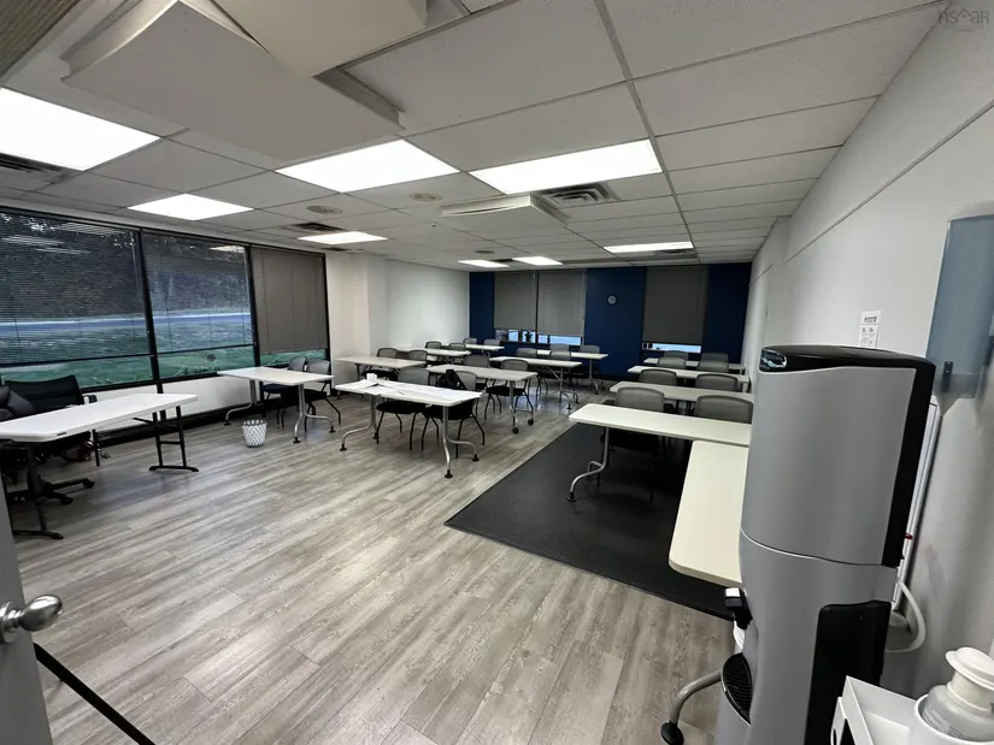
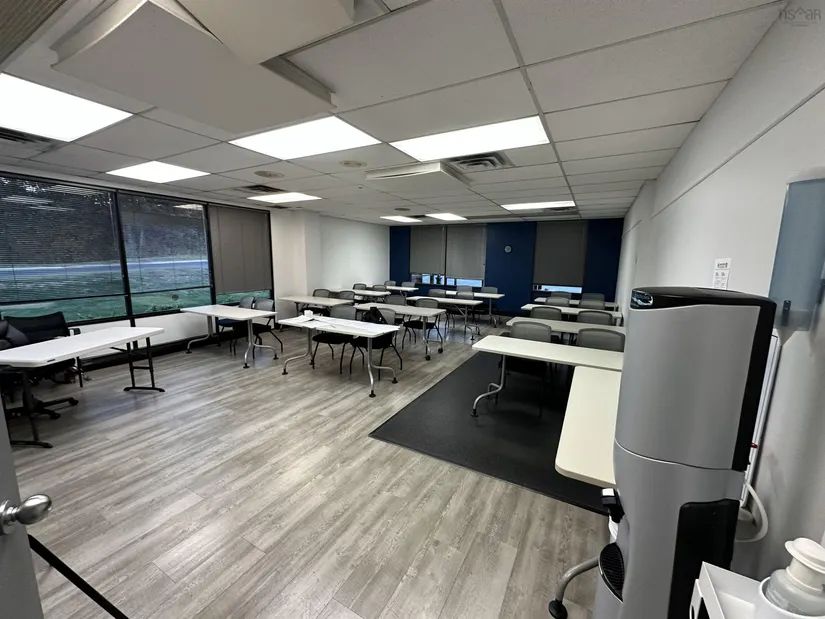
- wastebasket (254, 432)
